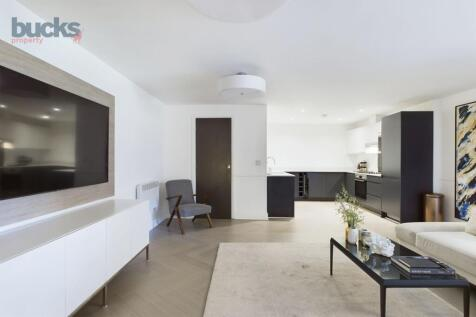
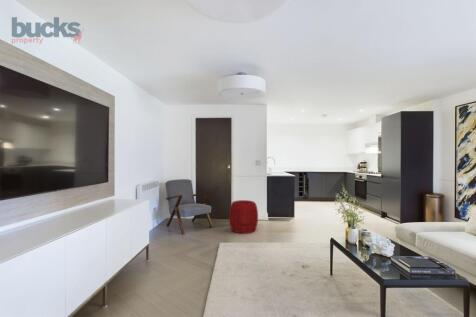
+ pouf (243, 216)
